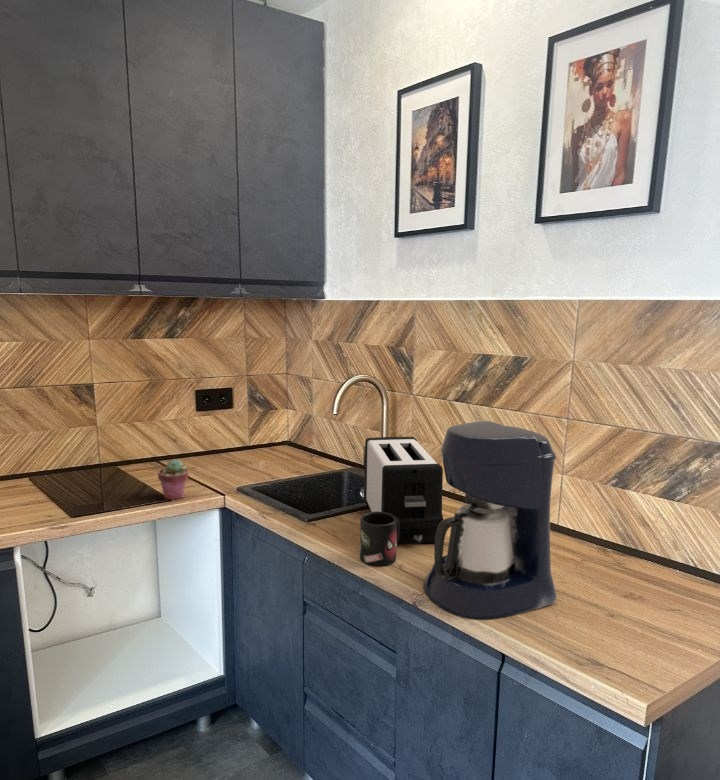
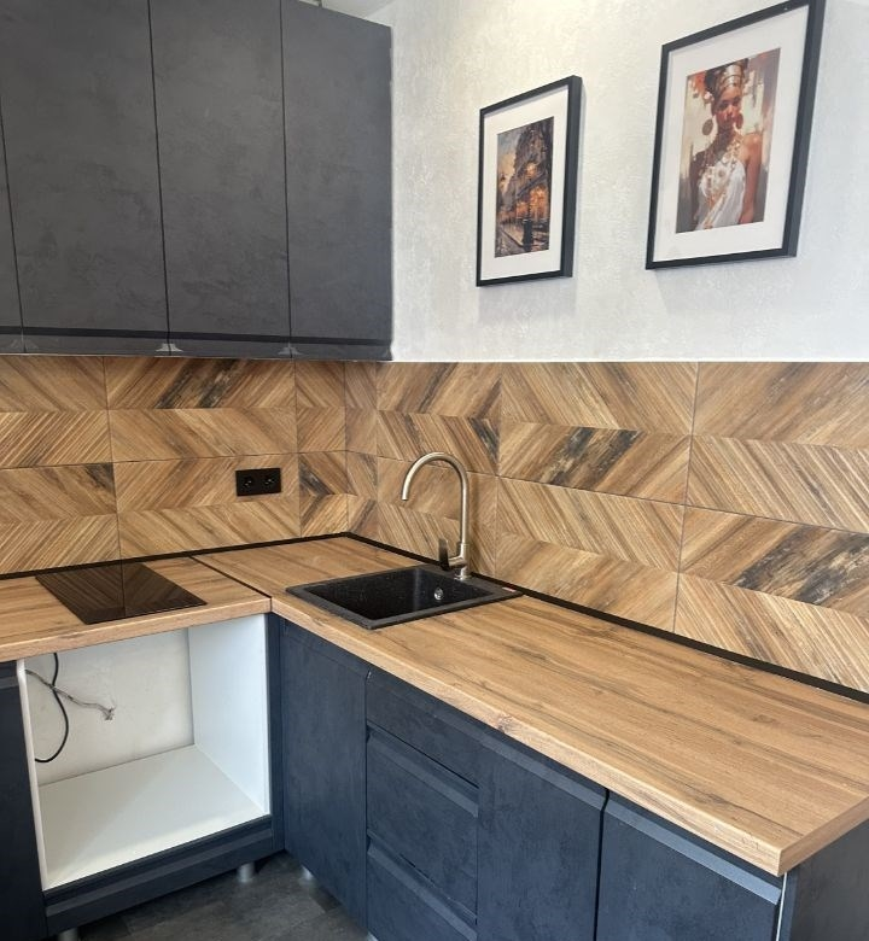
- mug (382, 535)
- coffee maker (493, 512)
- potted succulent (173, 478)
- toaster (400, 487)
